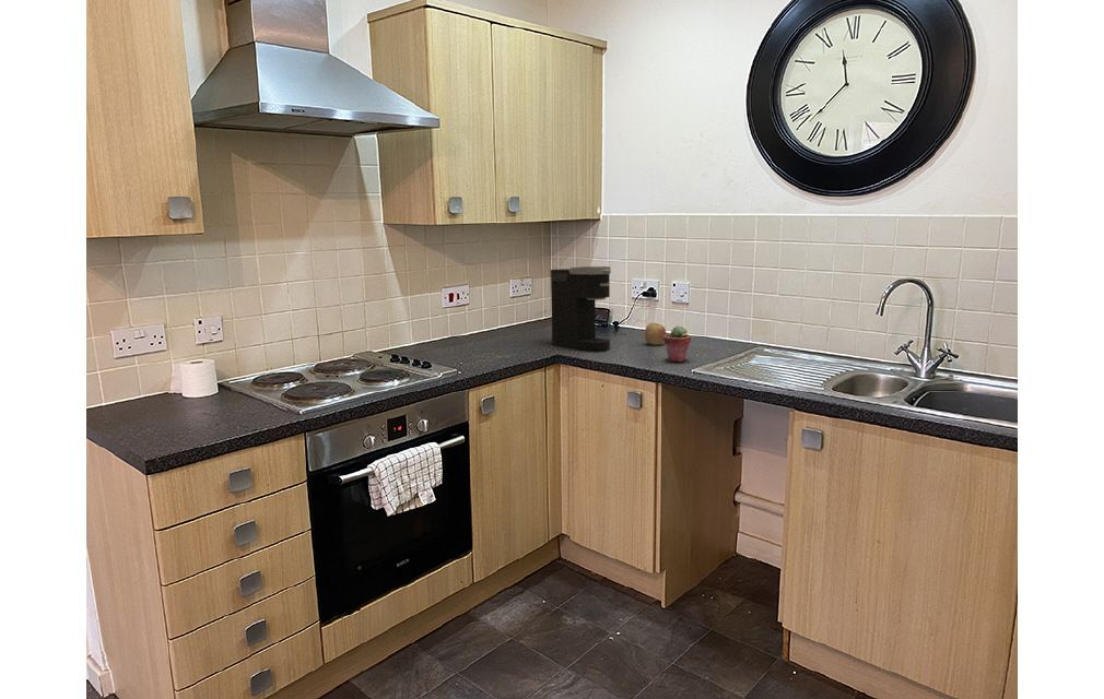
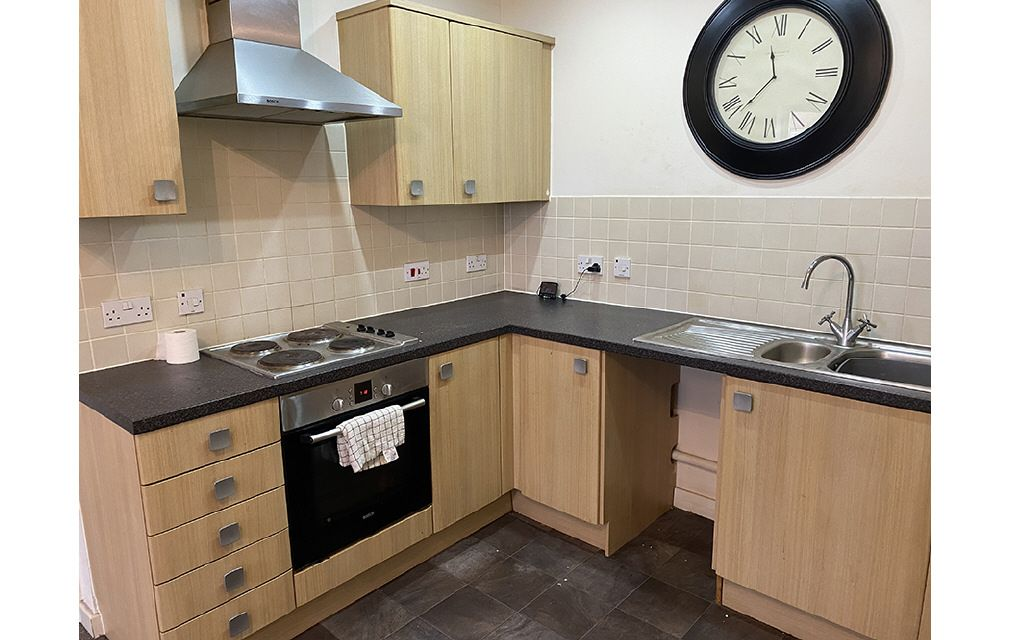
- coffee maker (580, 306)
- apple (655, 333)
- potted succulent (677, 343)
